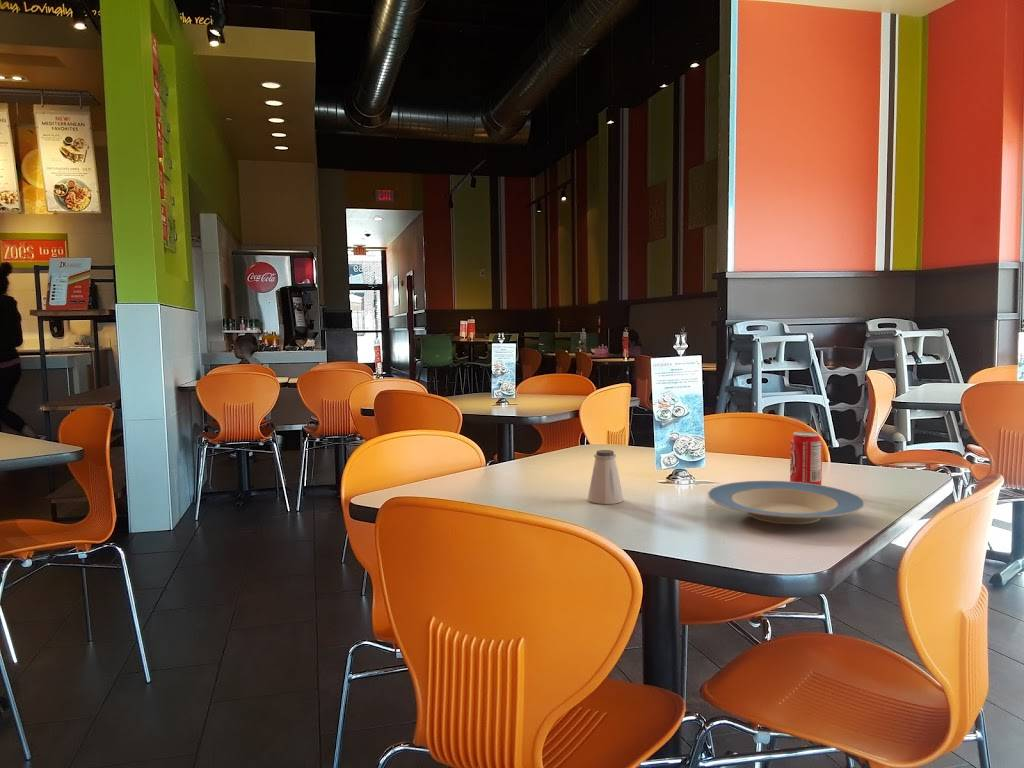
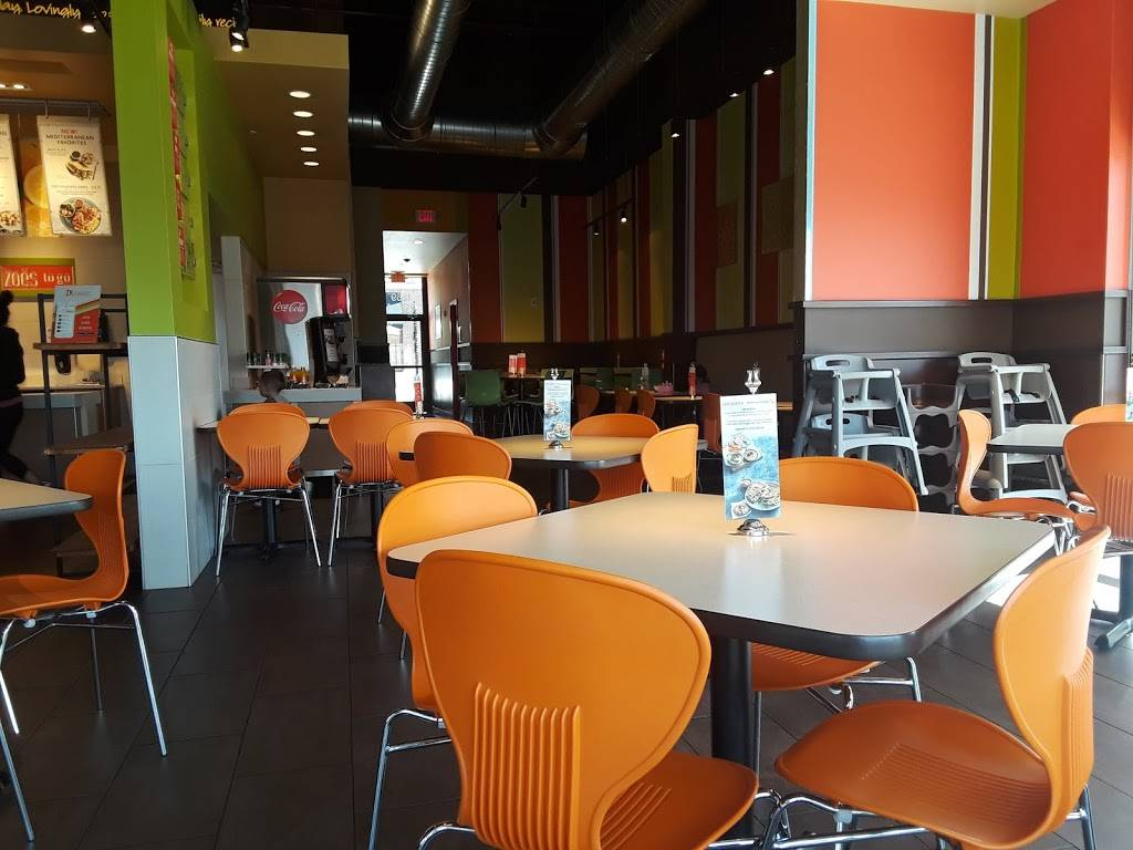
- plate (783, 505)
- beverage can (805, 461)
- saltshaker (605, 475)
